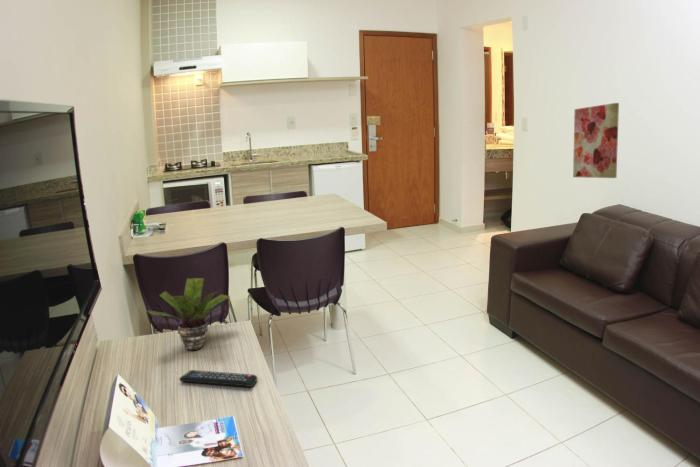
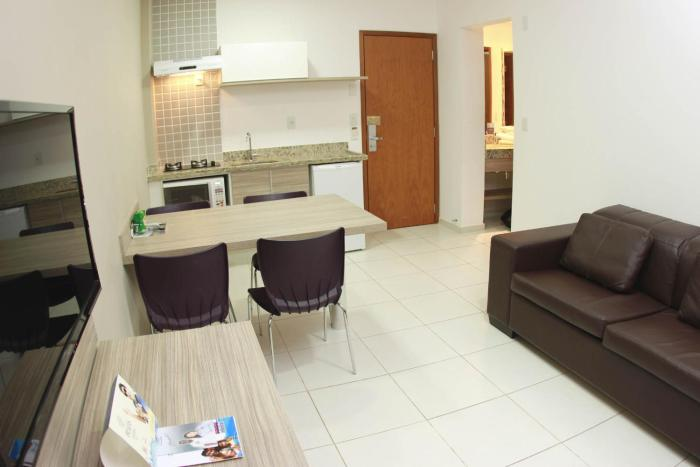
- remote control (218, 378)
- wall art (594, 142)
- potted plant (190, 316)
